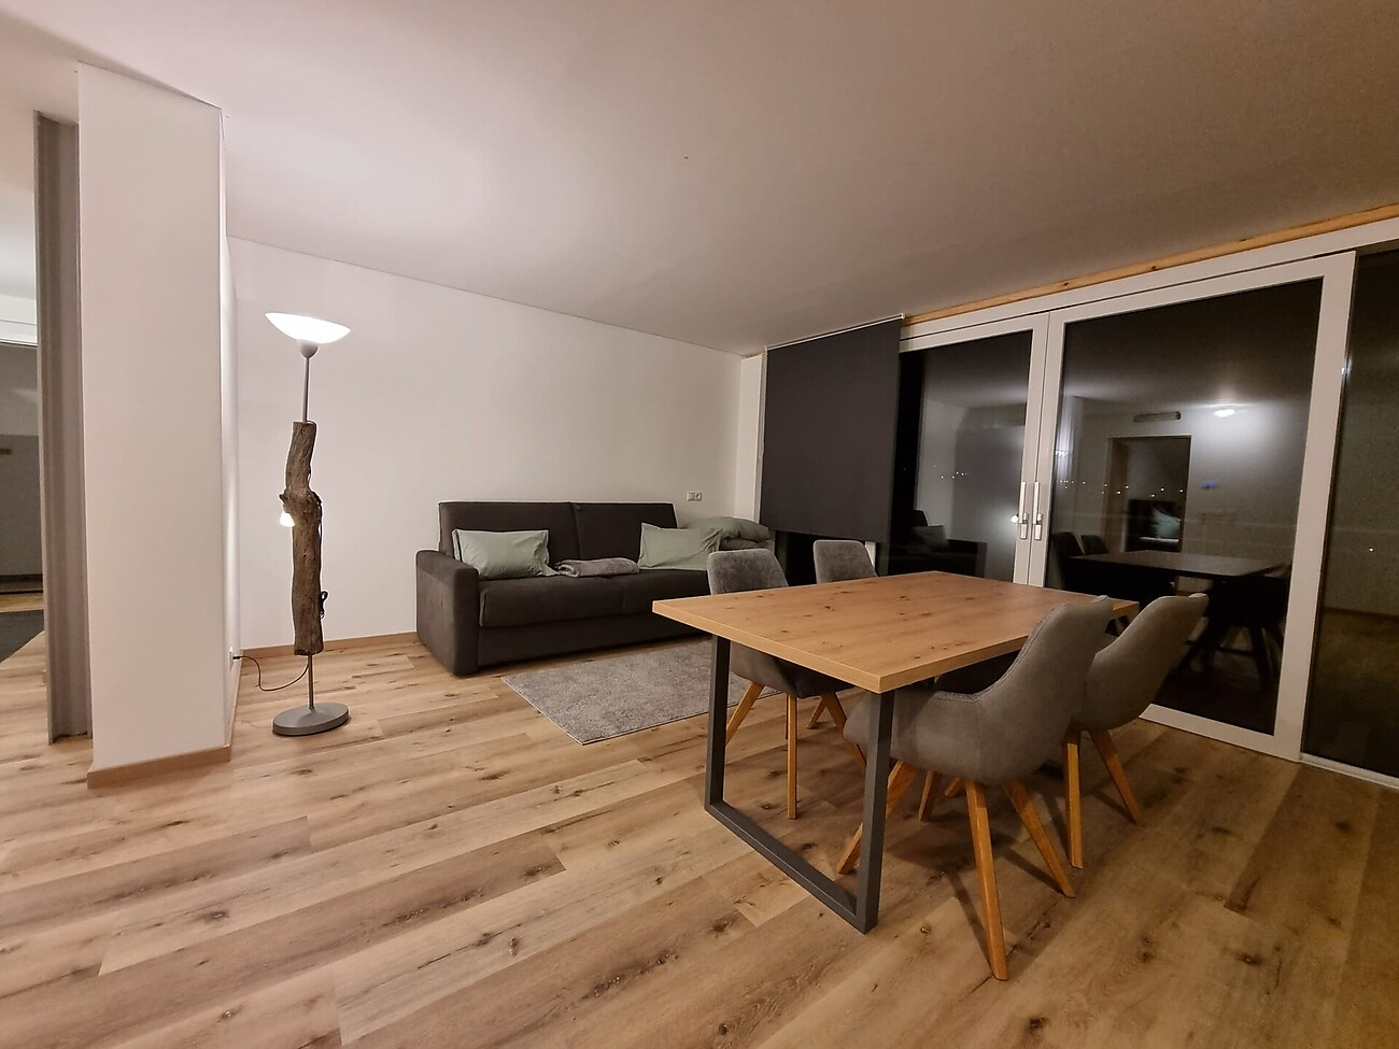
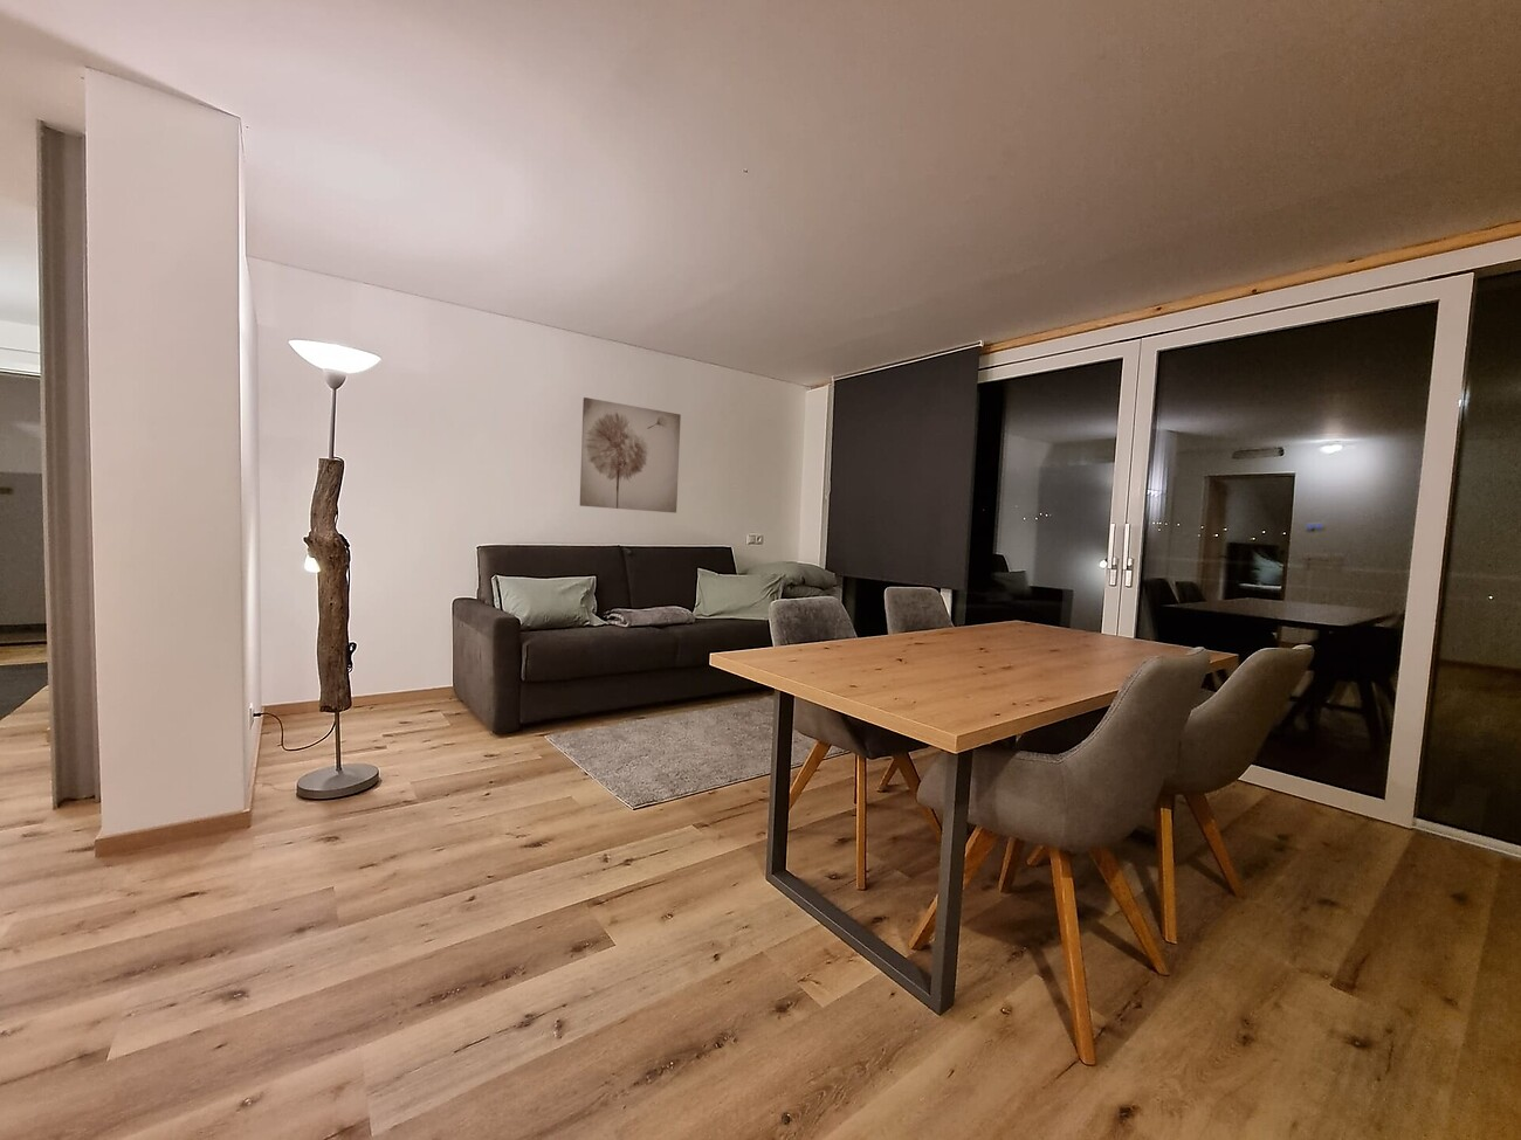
+ wall art (632, 457)
